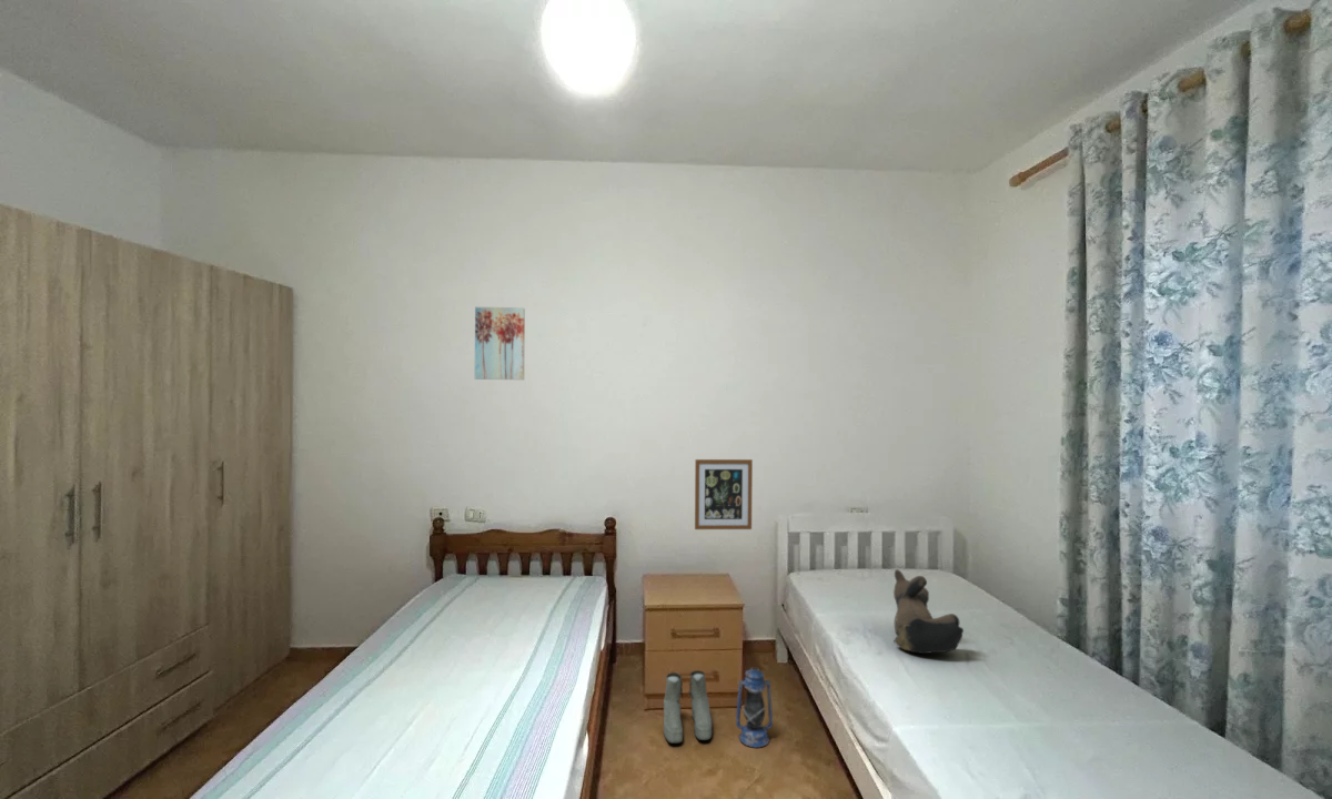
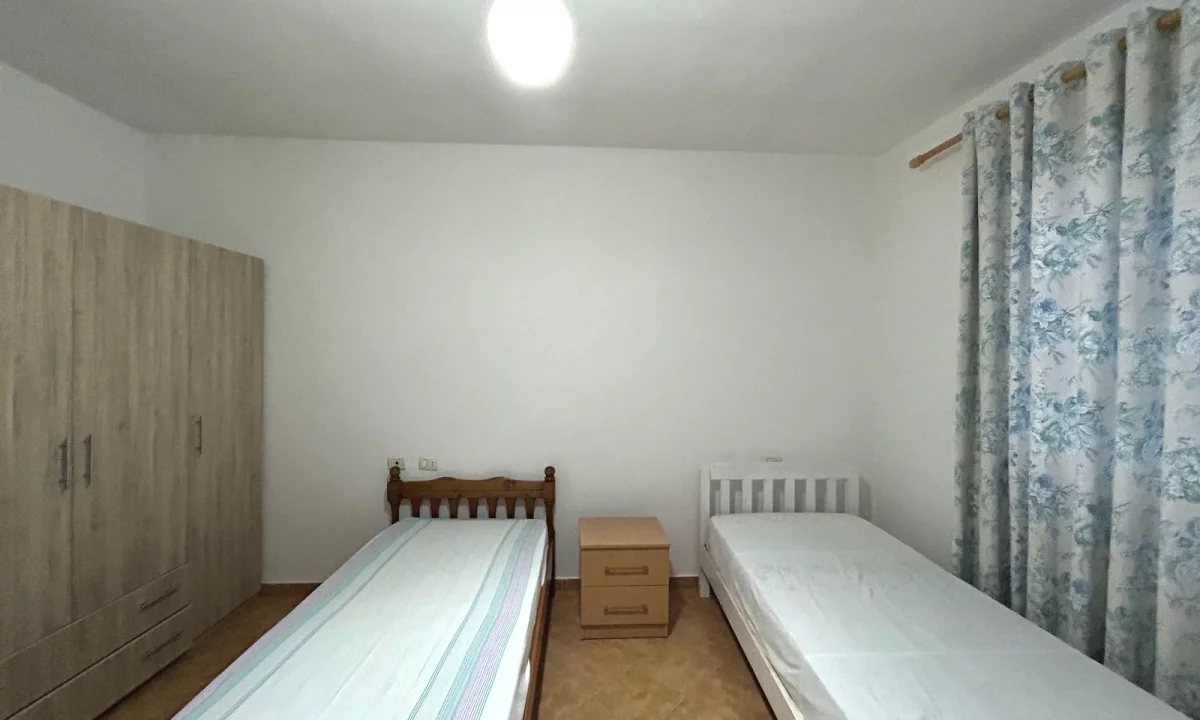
- lantern (754, 702)
- teddy bear (918, 607)
- boots (692, 704)
- wall art (500, 343)
- wall art (723, 494)
